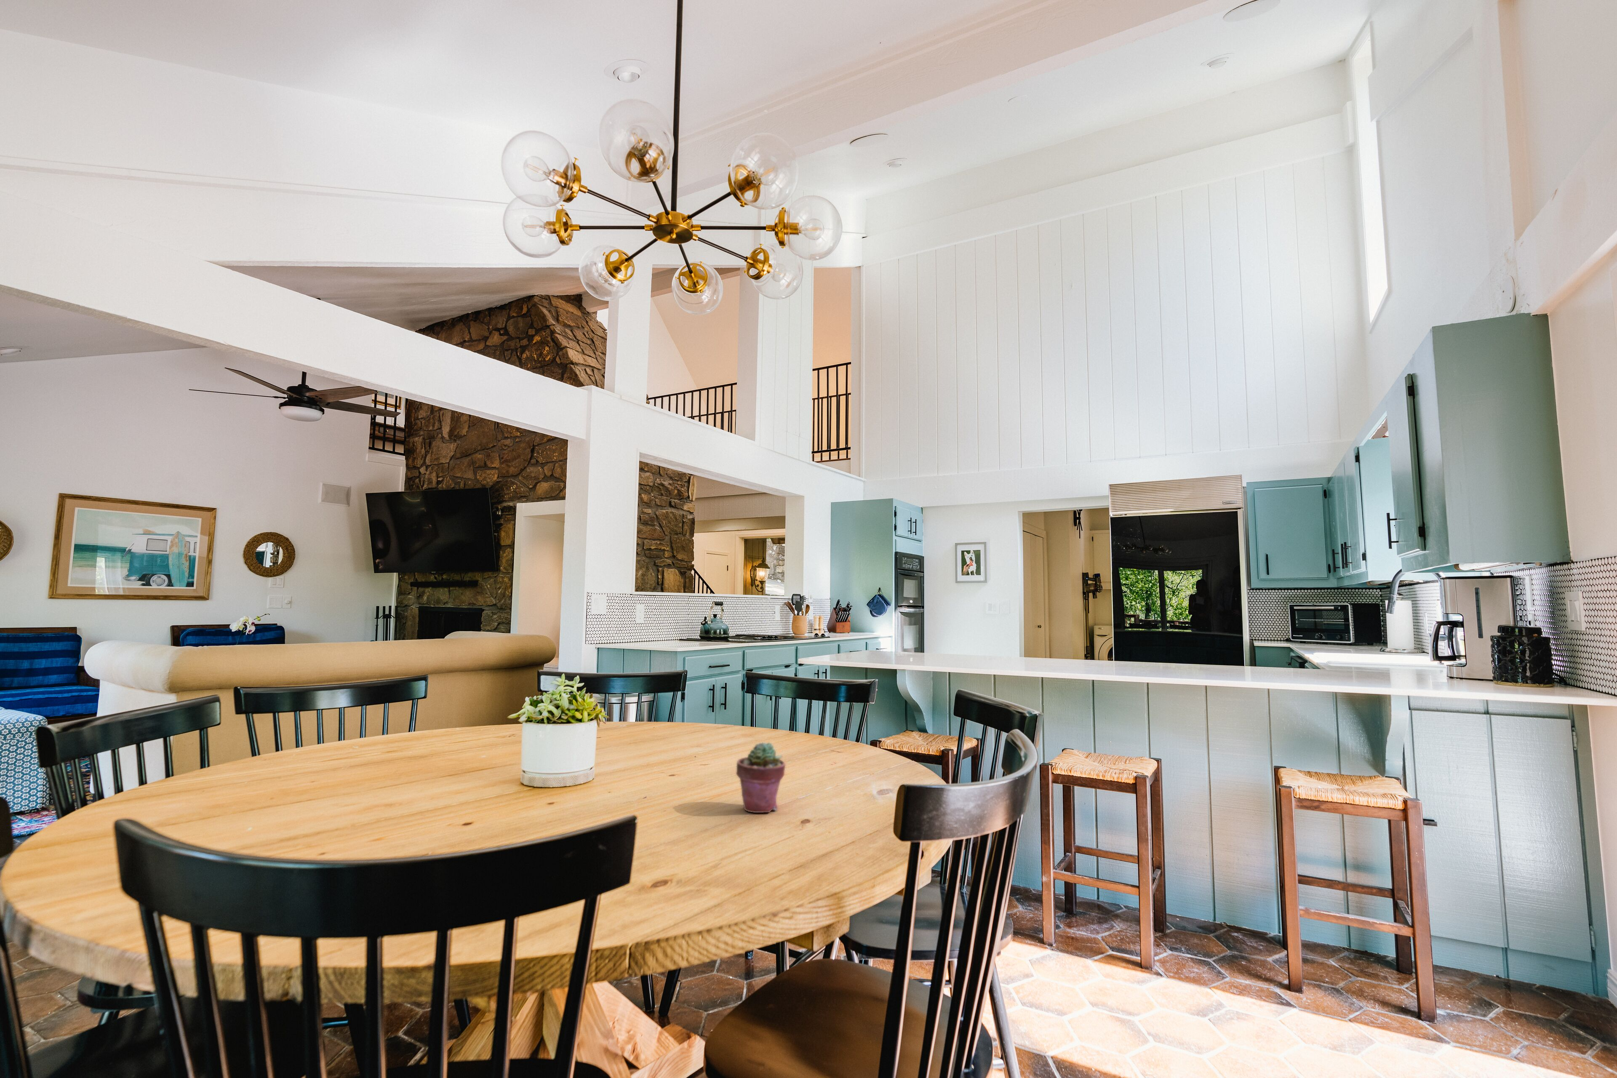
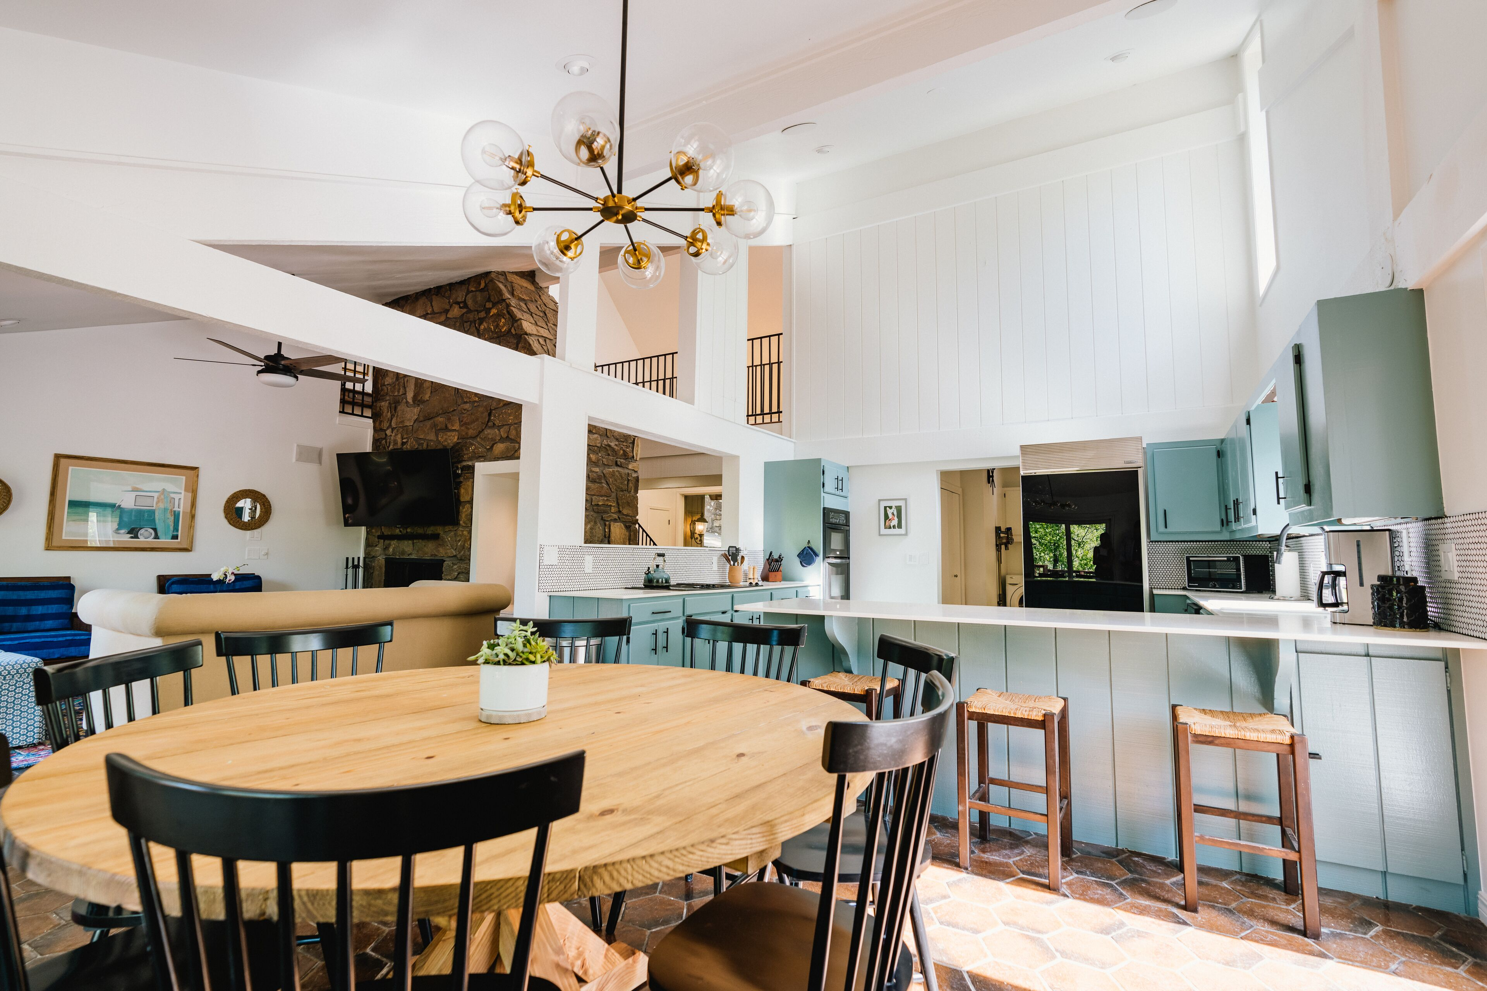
- potted succulent (760, 775)
